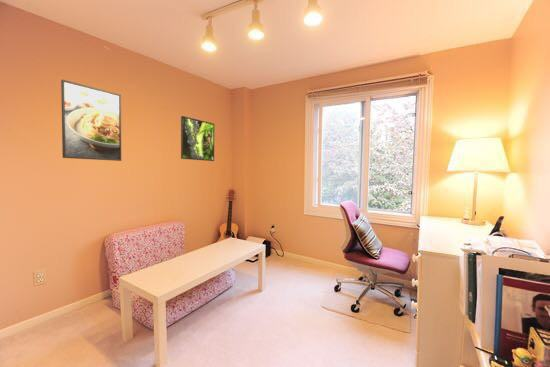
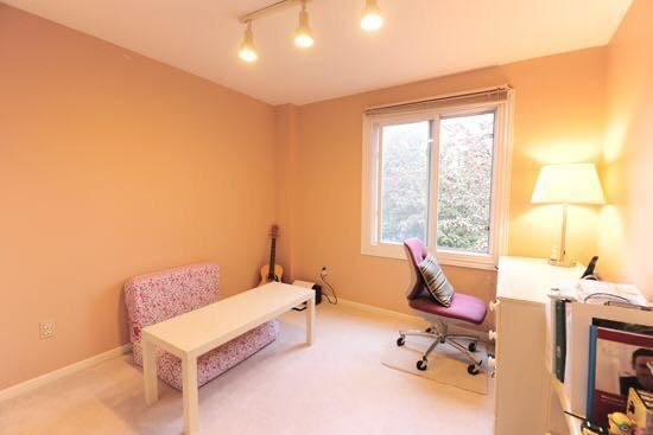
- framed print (198, 140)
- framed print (94, 123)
